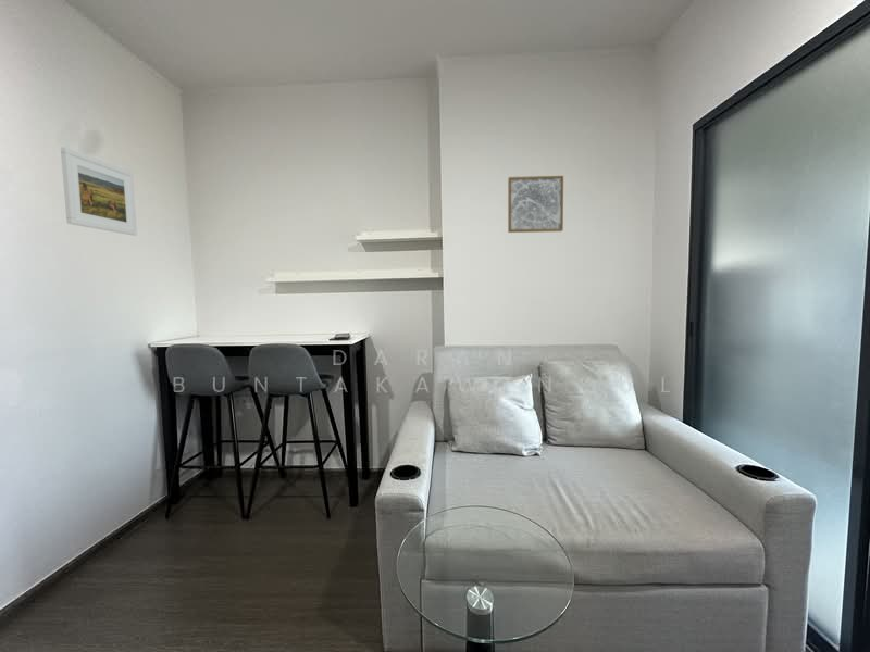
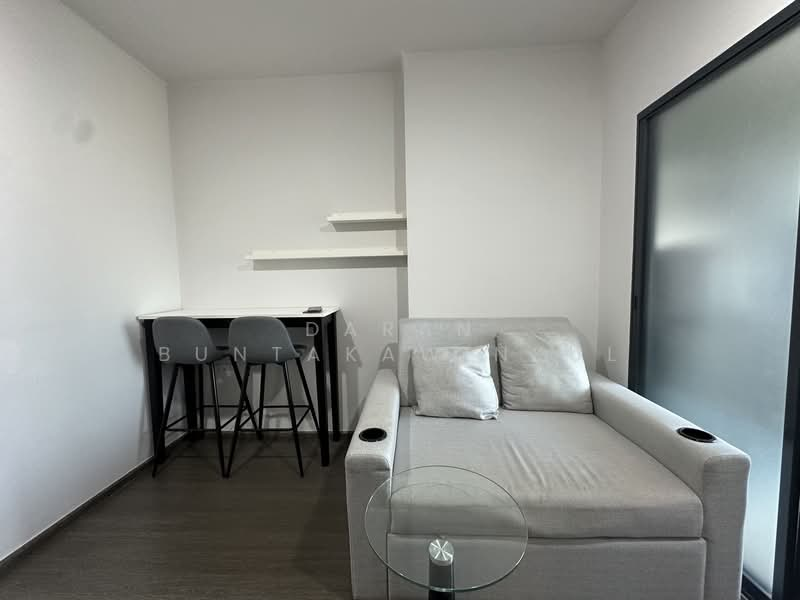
- wall art (535, 204)
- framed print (102, 195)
